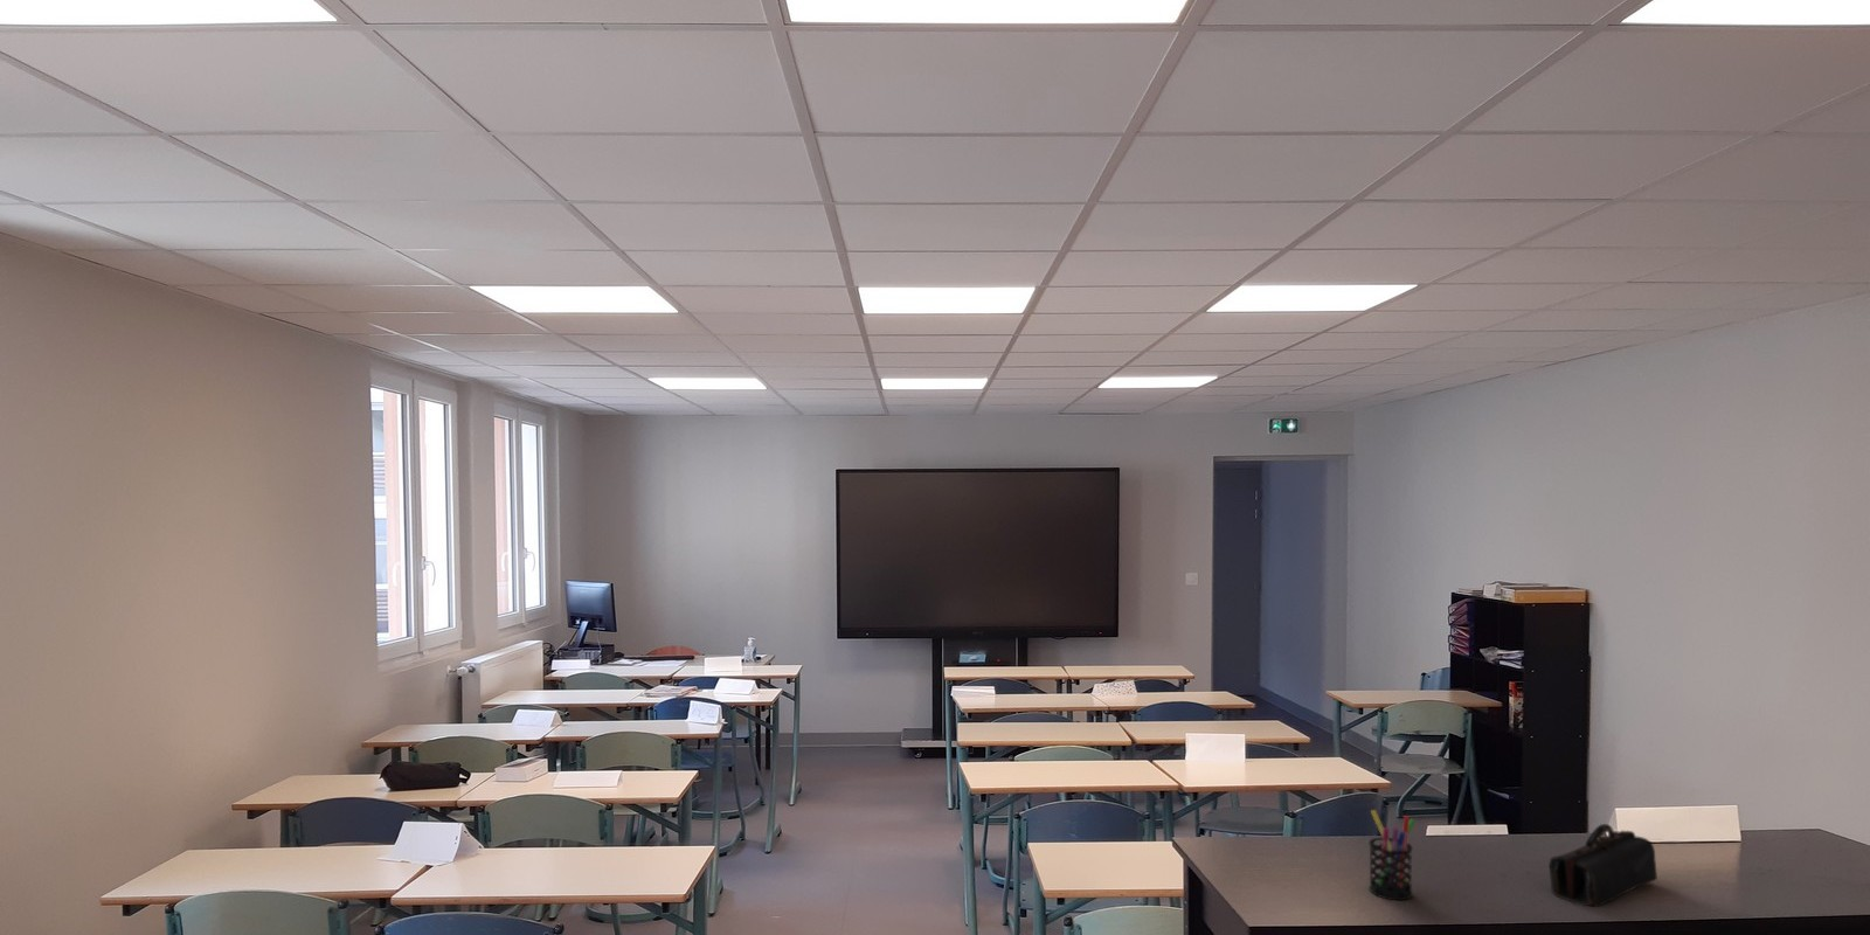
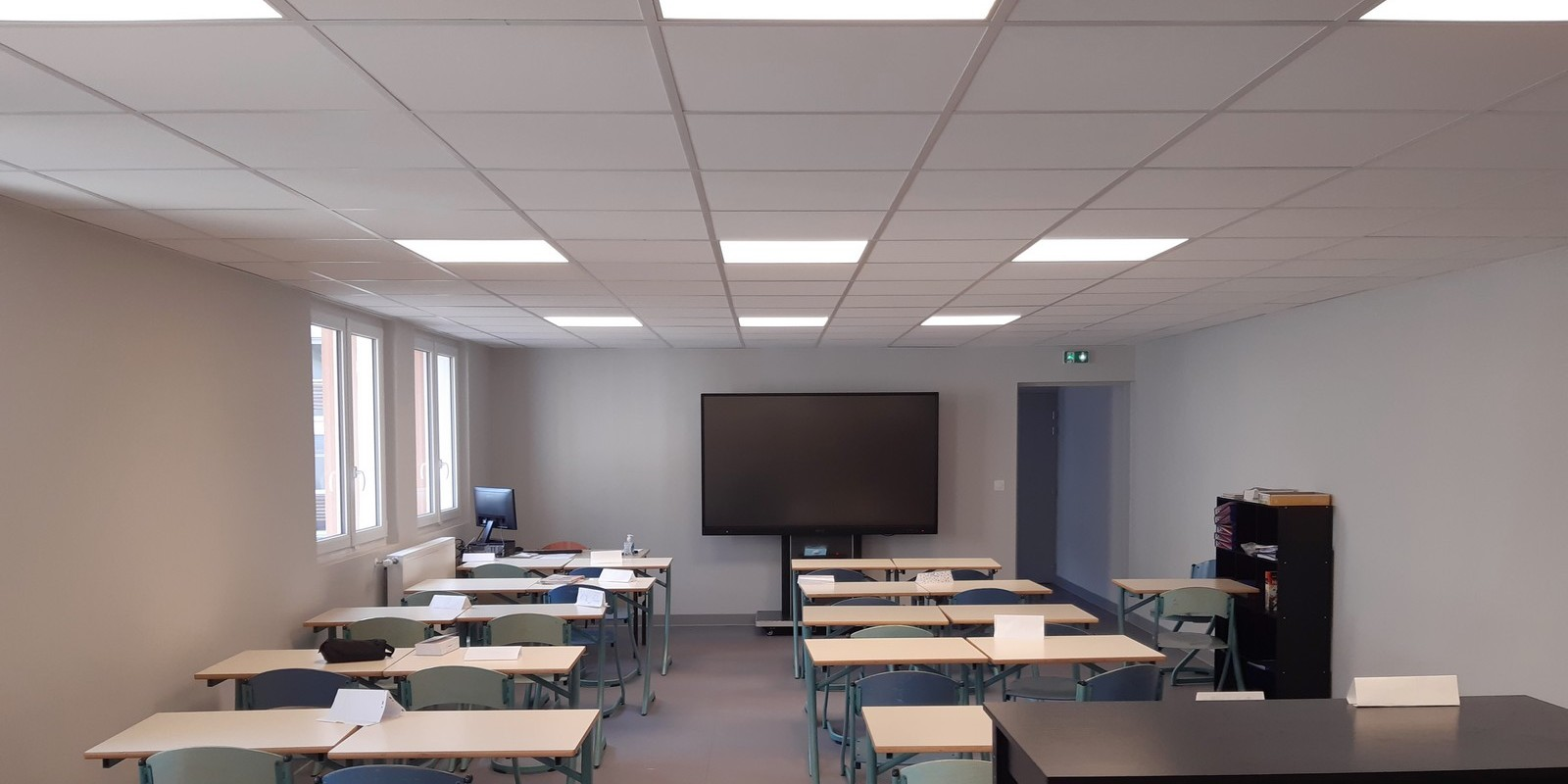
- pen holder (1395, 850)
- pencil case (1603, 854)
